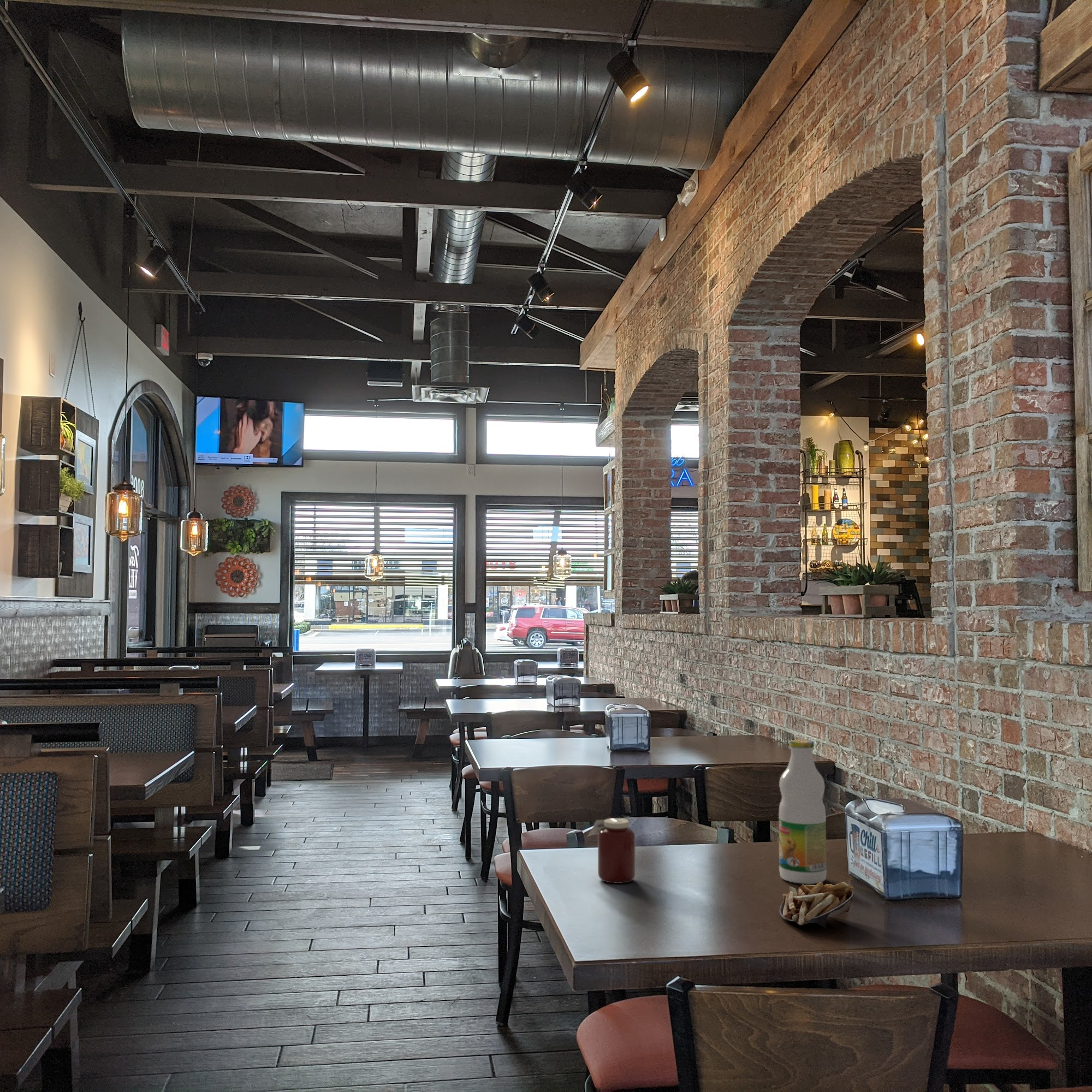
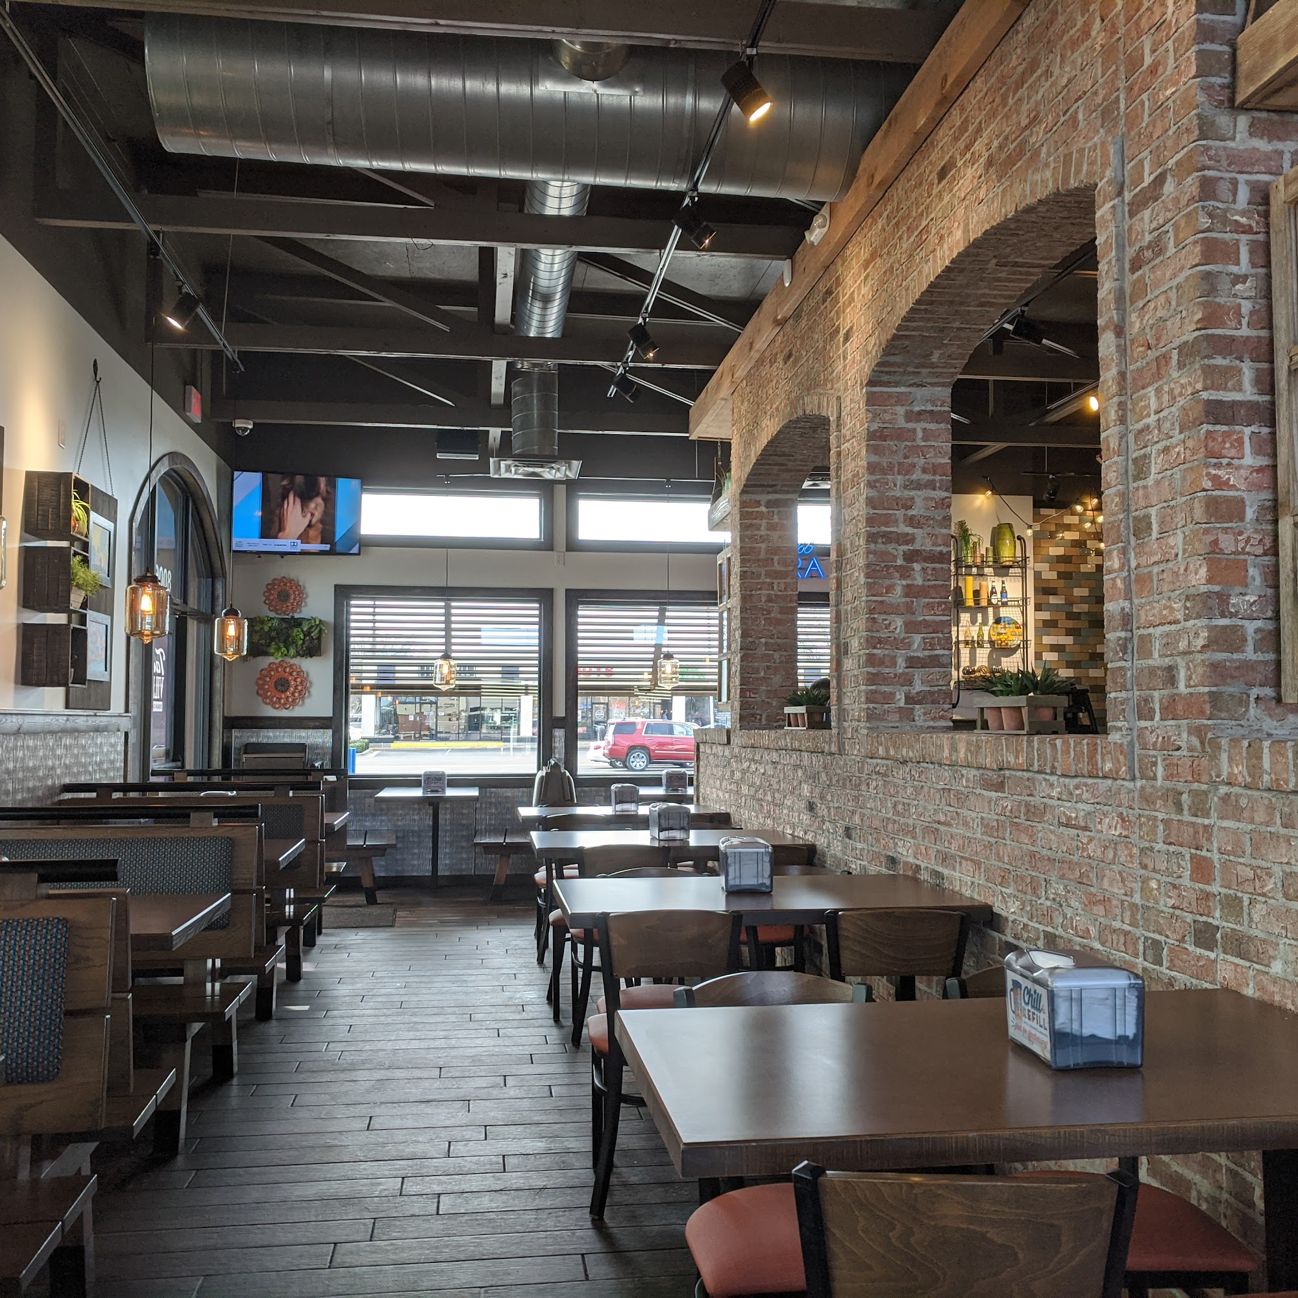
- french fries (814, 900)
- bottle (802, 809)
- jar (614, 847)
